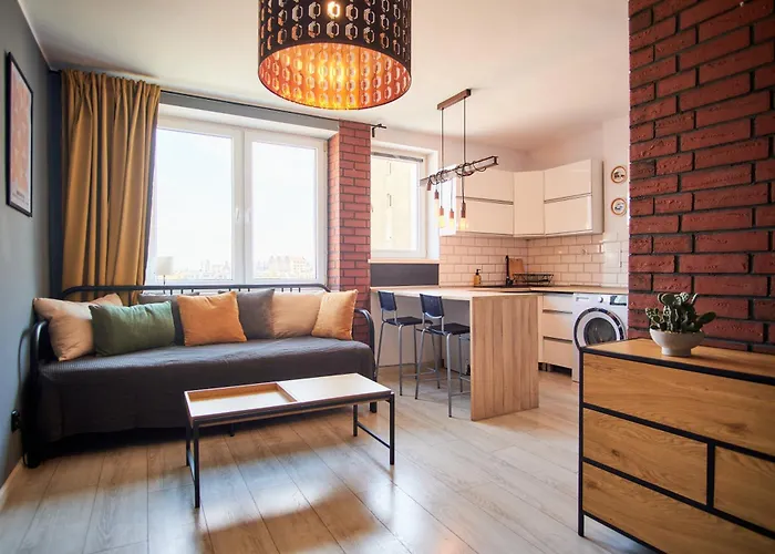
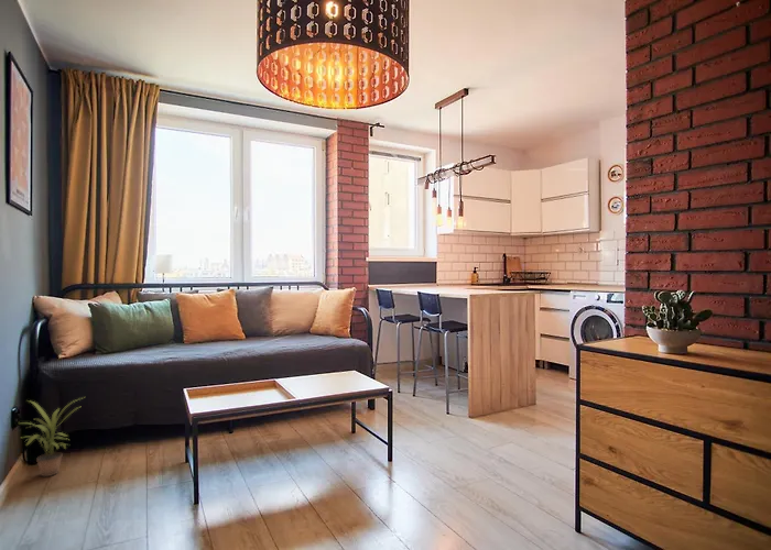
+ potted plant (53, 437)
